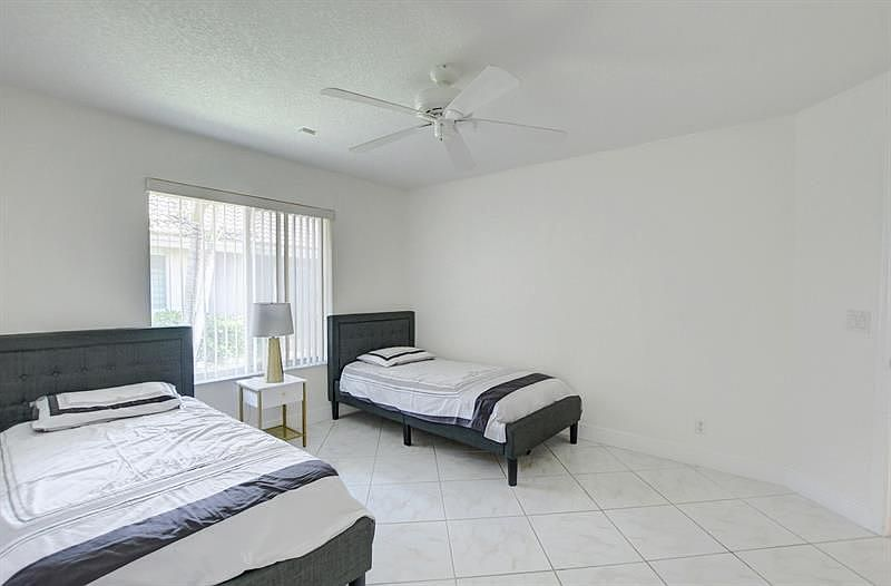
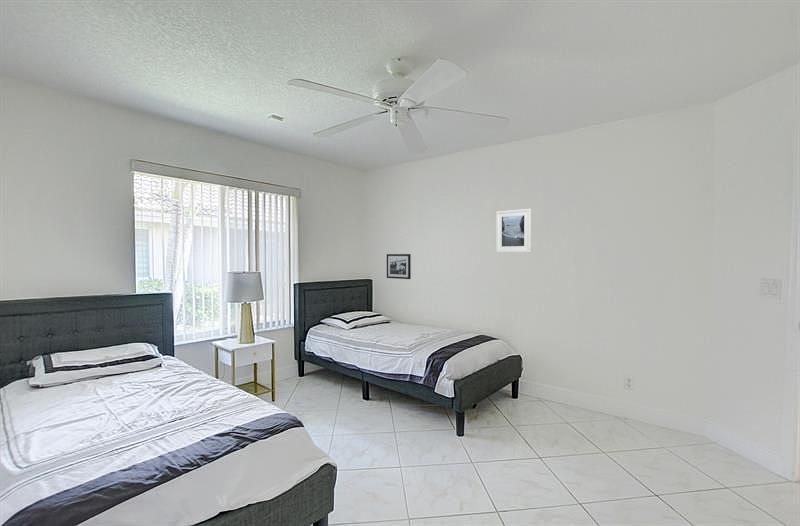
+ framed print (513, 231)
+ picture frame (398, 266)
